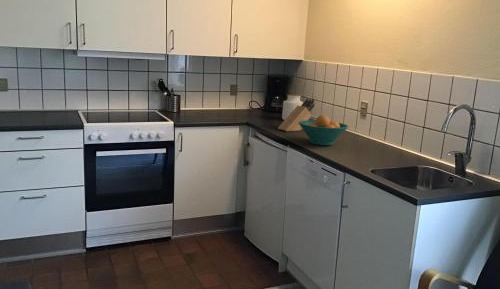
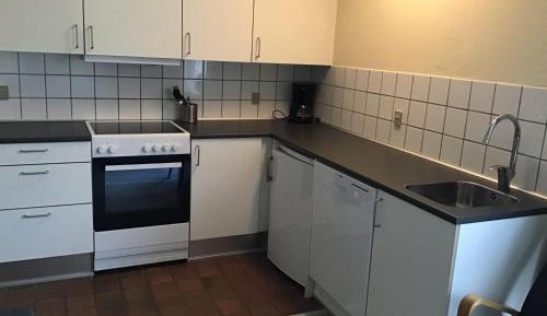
- jar (293, 107)
- knife block (297, 114)
- fruit bowl (322, 129)
